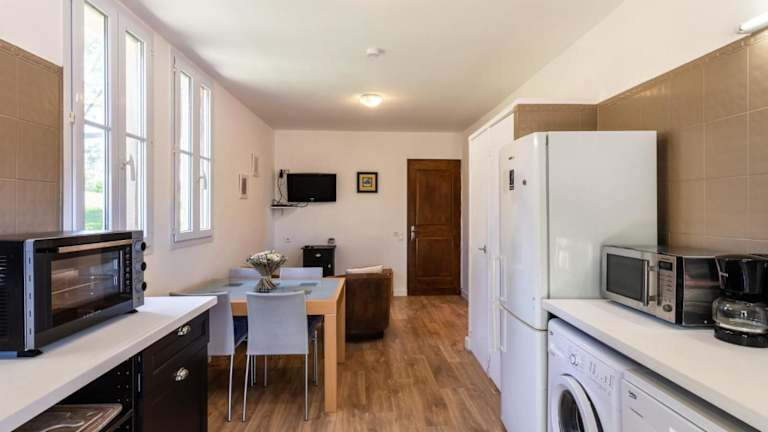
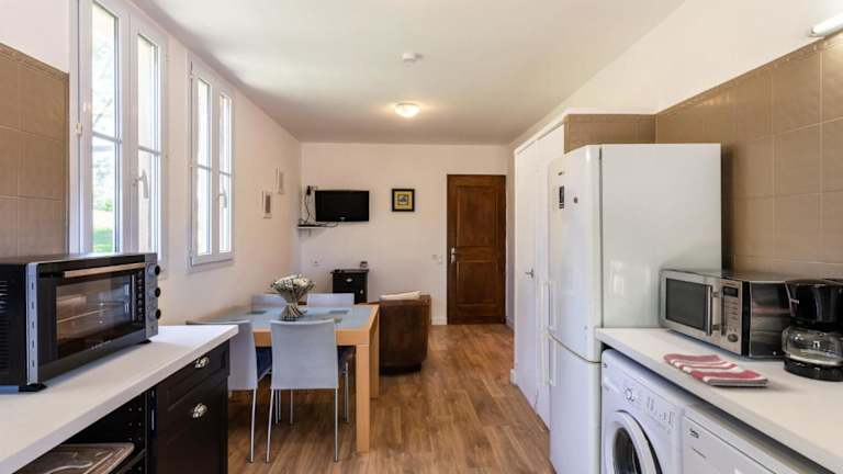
+ dish towel (711, 368)
